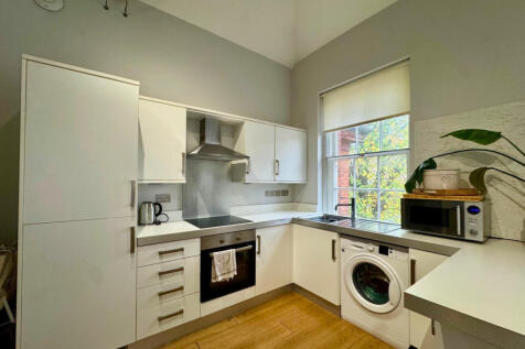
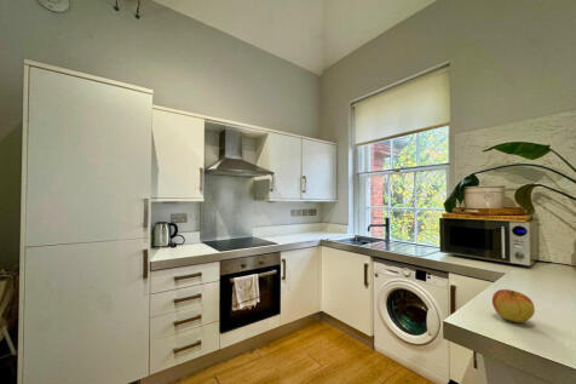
+ apple (512, 304)
